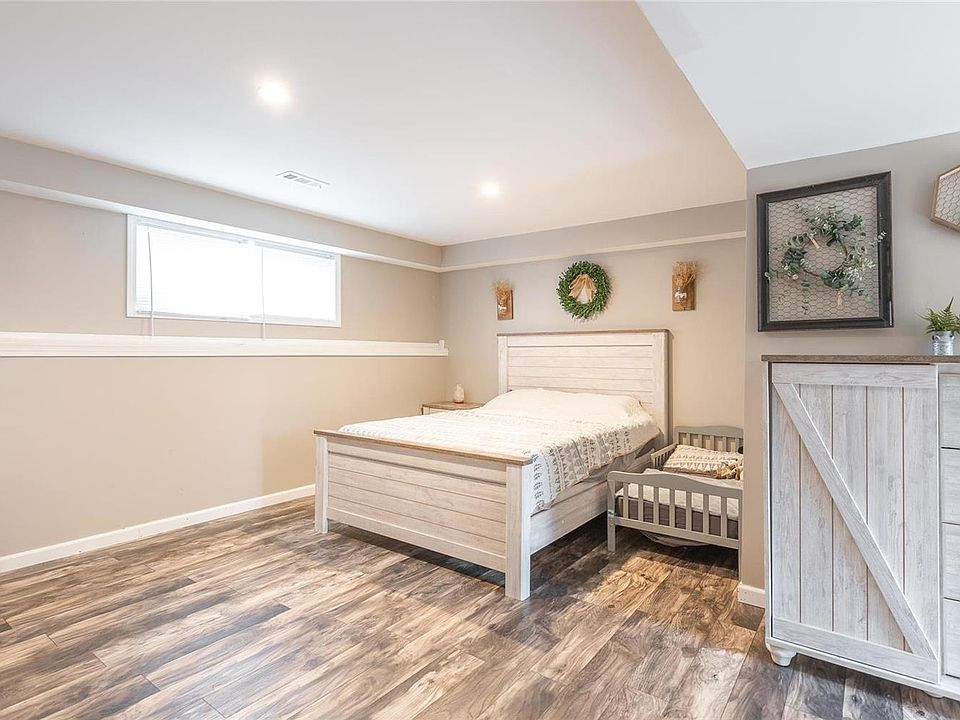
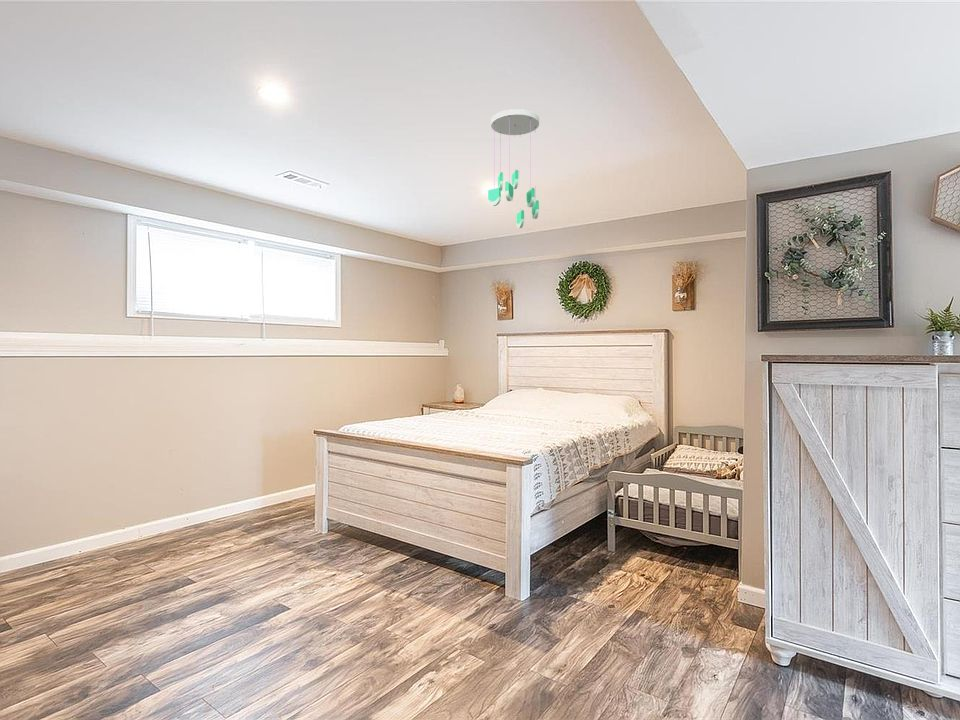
+ ceiling mobile (514, 172)
